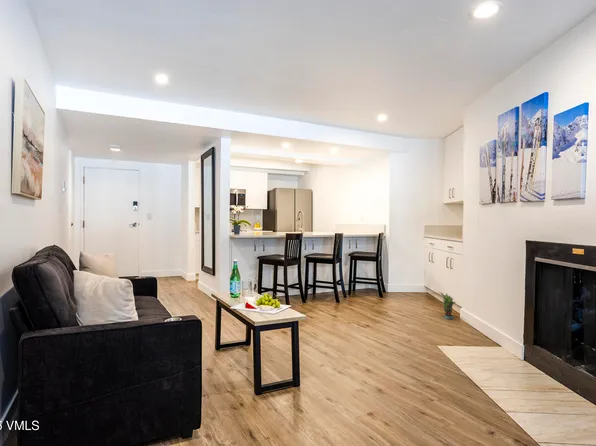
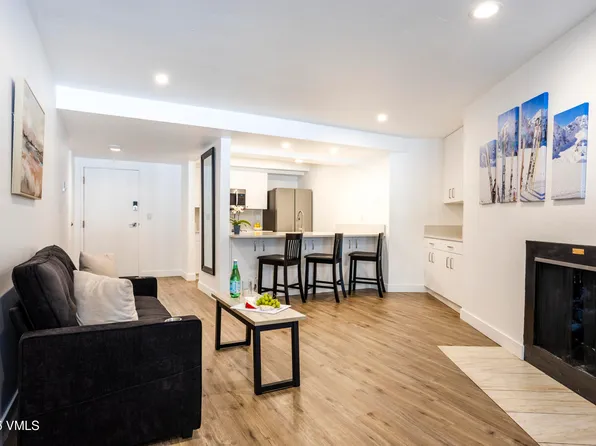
- potted plant (446, 305)
